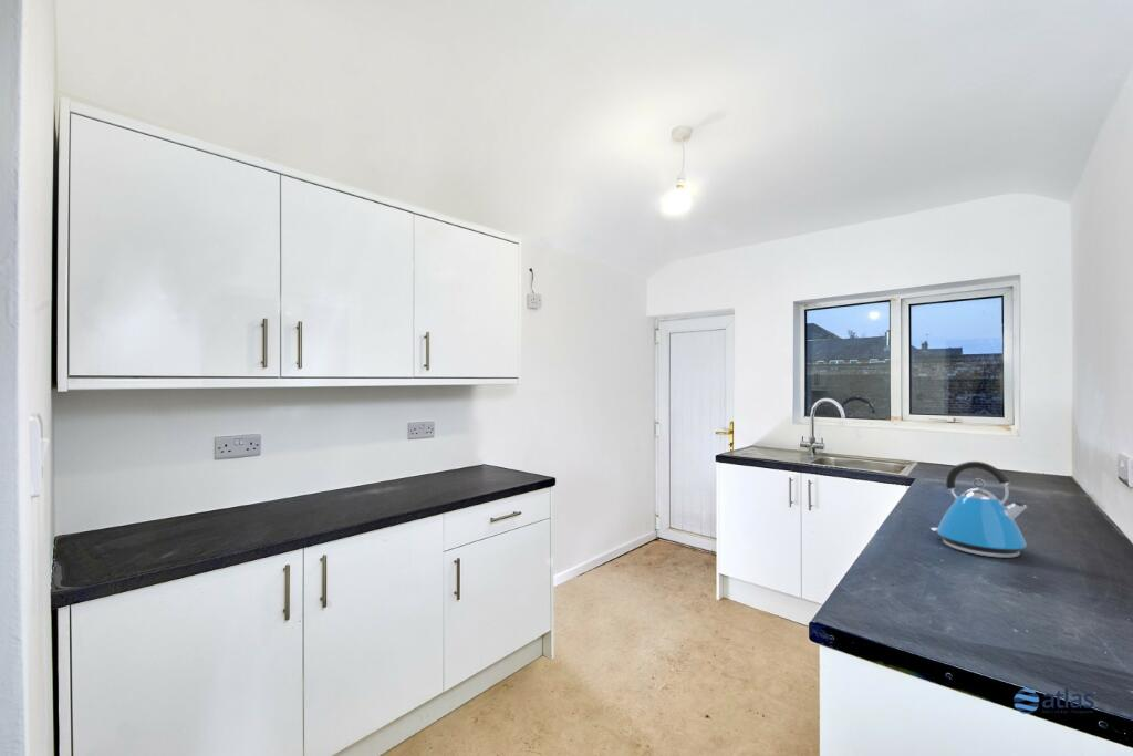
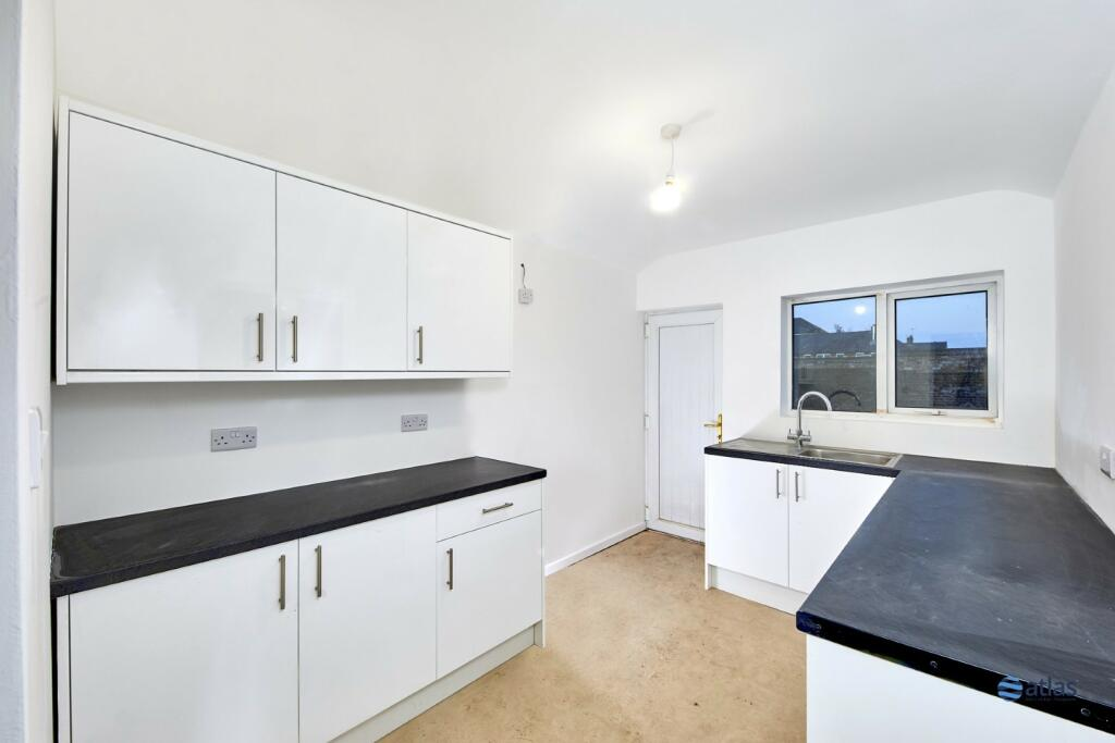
- kettle (976, 504)
